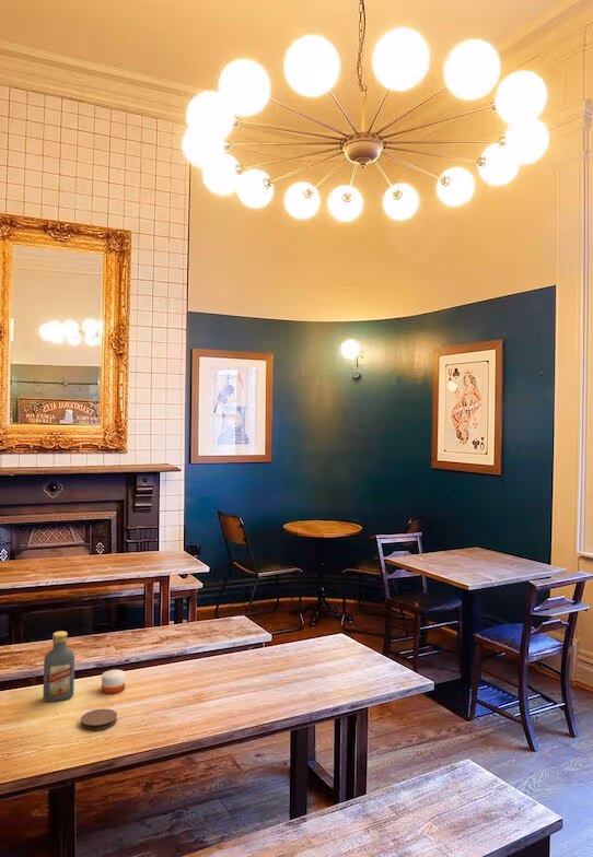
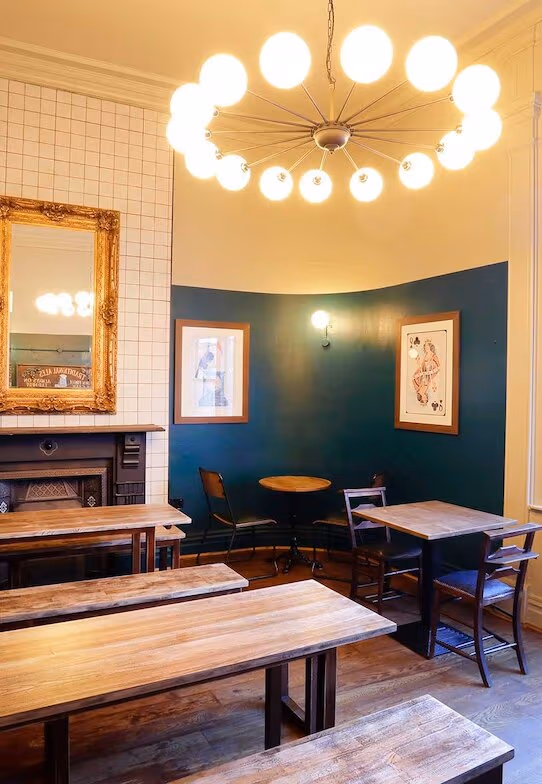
- coaster (98, 718)
- candle (113, 672)
- vodka (59, 665)
